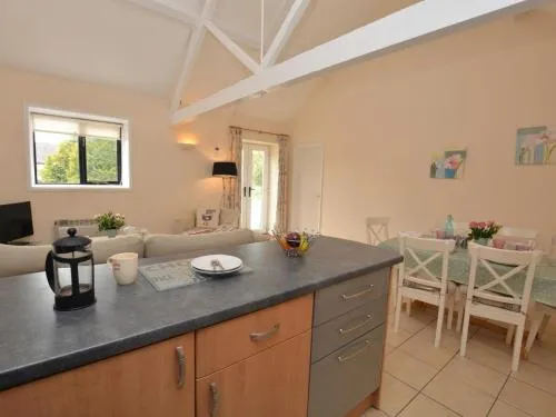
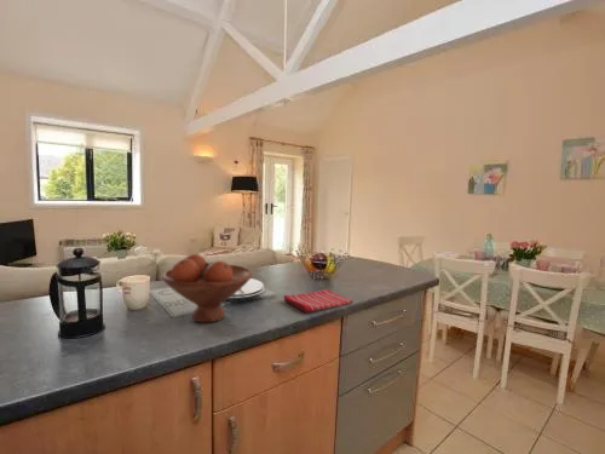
+ dish towel (317, 299)
+ fruit bowl (208, 286)
